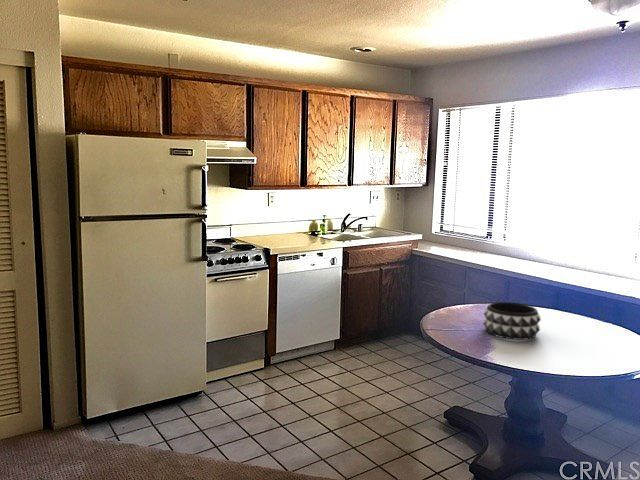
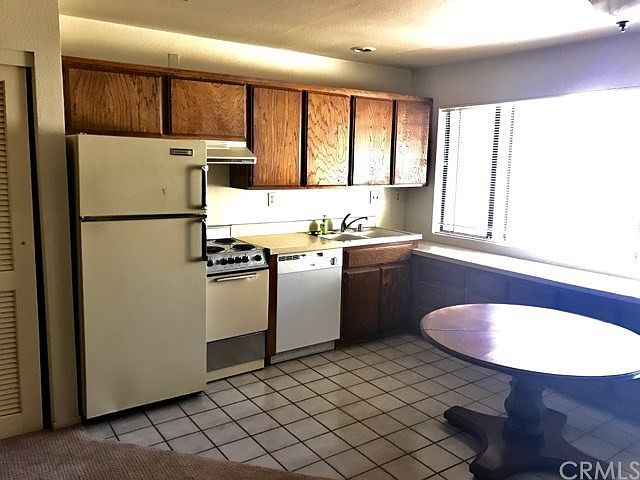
- decorative bowl (511, 320)
